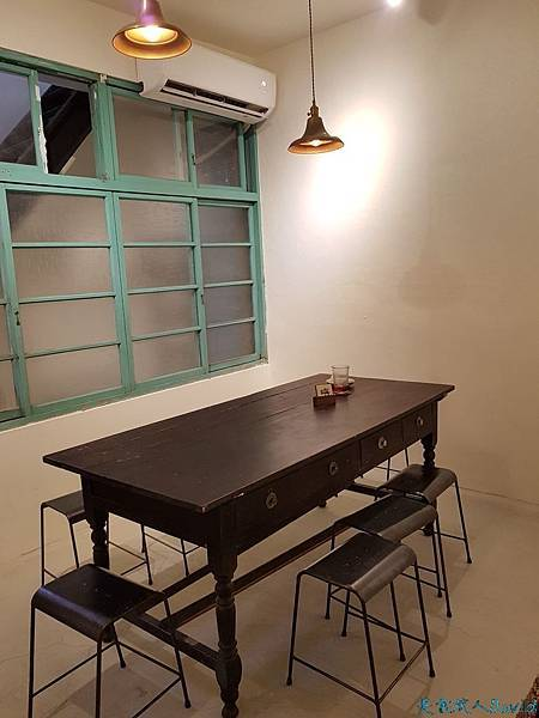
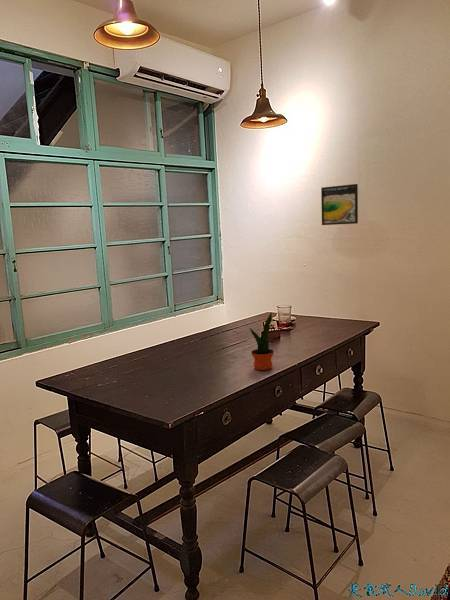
+ potted plant (263, 340)
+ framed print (339, 205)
